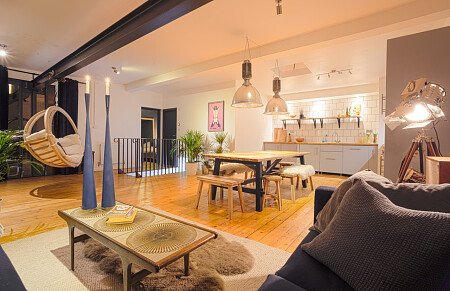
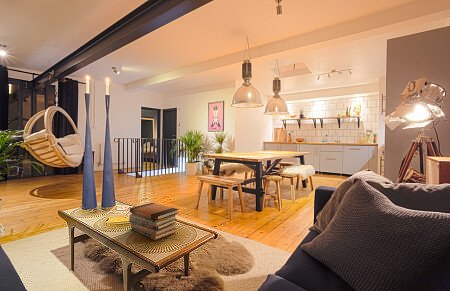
+ book stack (153, 219)
